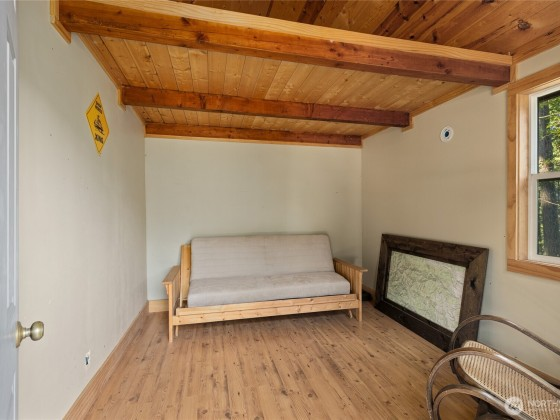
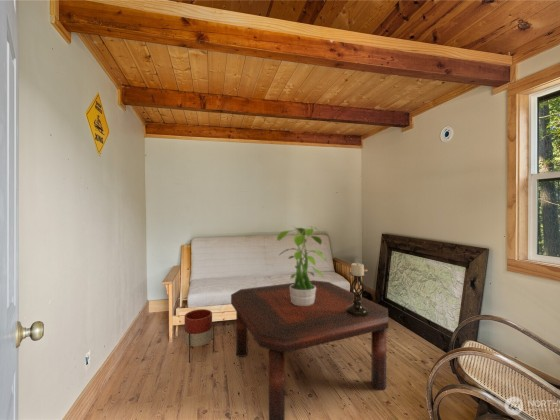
+ potted plant (299, 264)
+ coffee table (303, 333)
+ candle holder (358, 286)
+ planter (199, 334)
